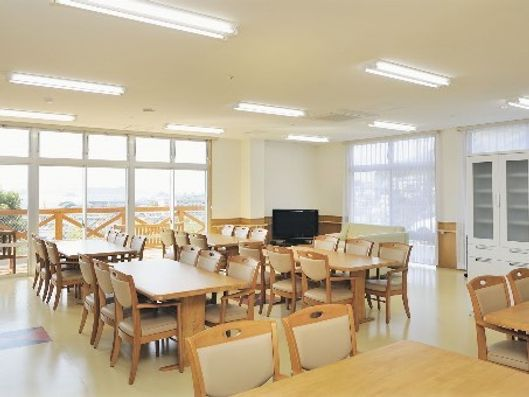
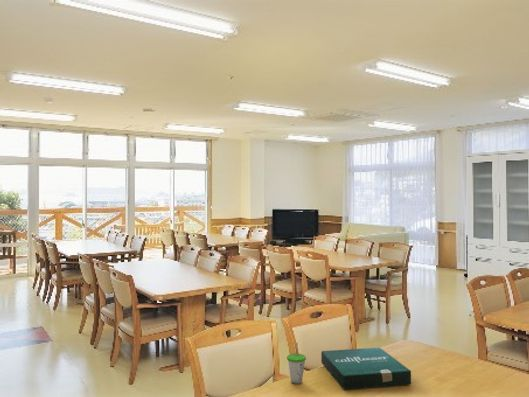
+ cup (296, 363)
+ pizza box (363, 366)
